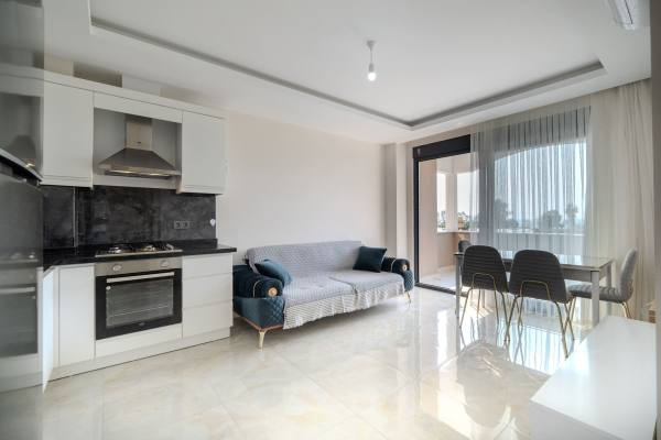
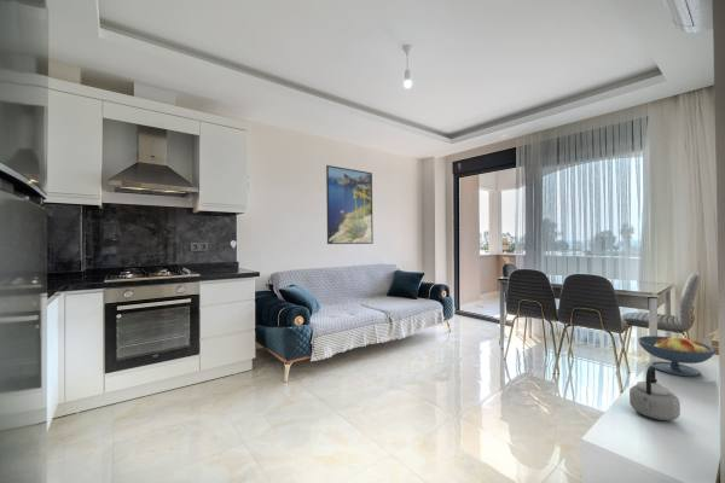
+ teapot (652, 392)
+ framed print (350, 206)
+ fruit bowl (674, 351)
